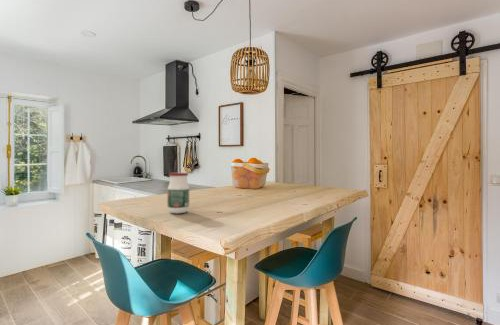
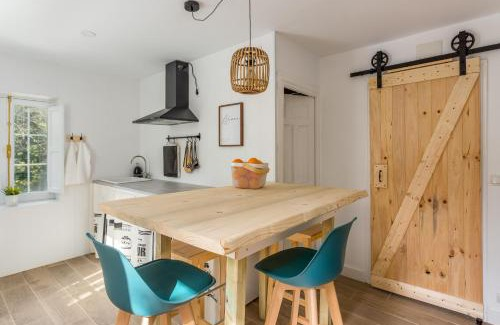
- jar (178, 192)
